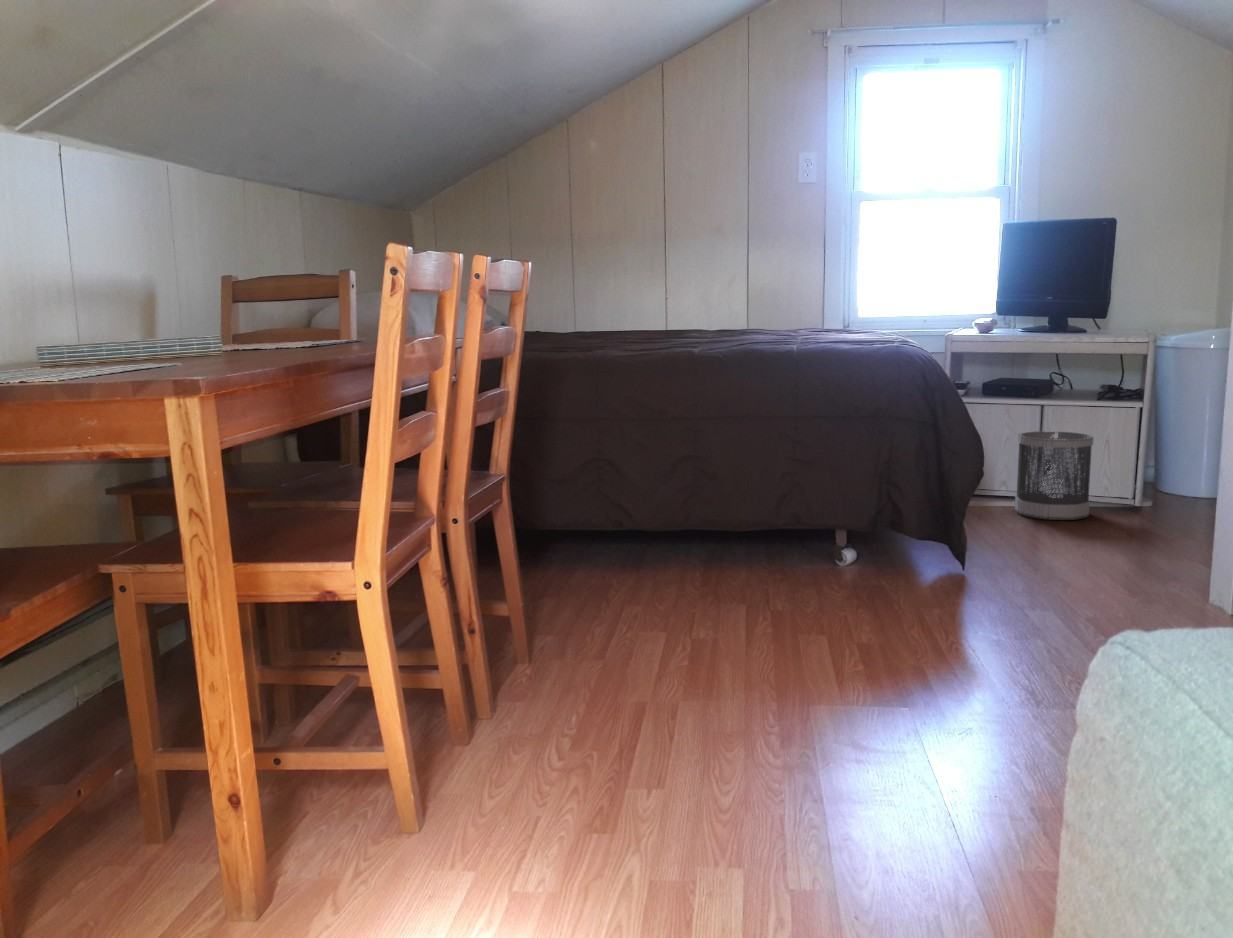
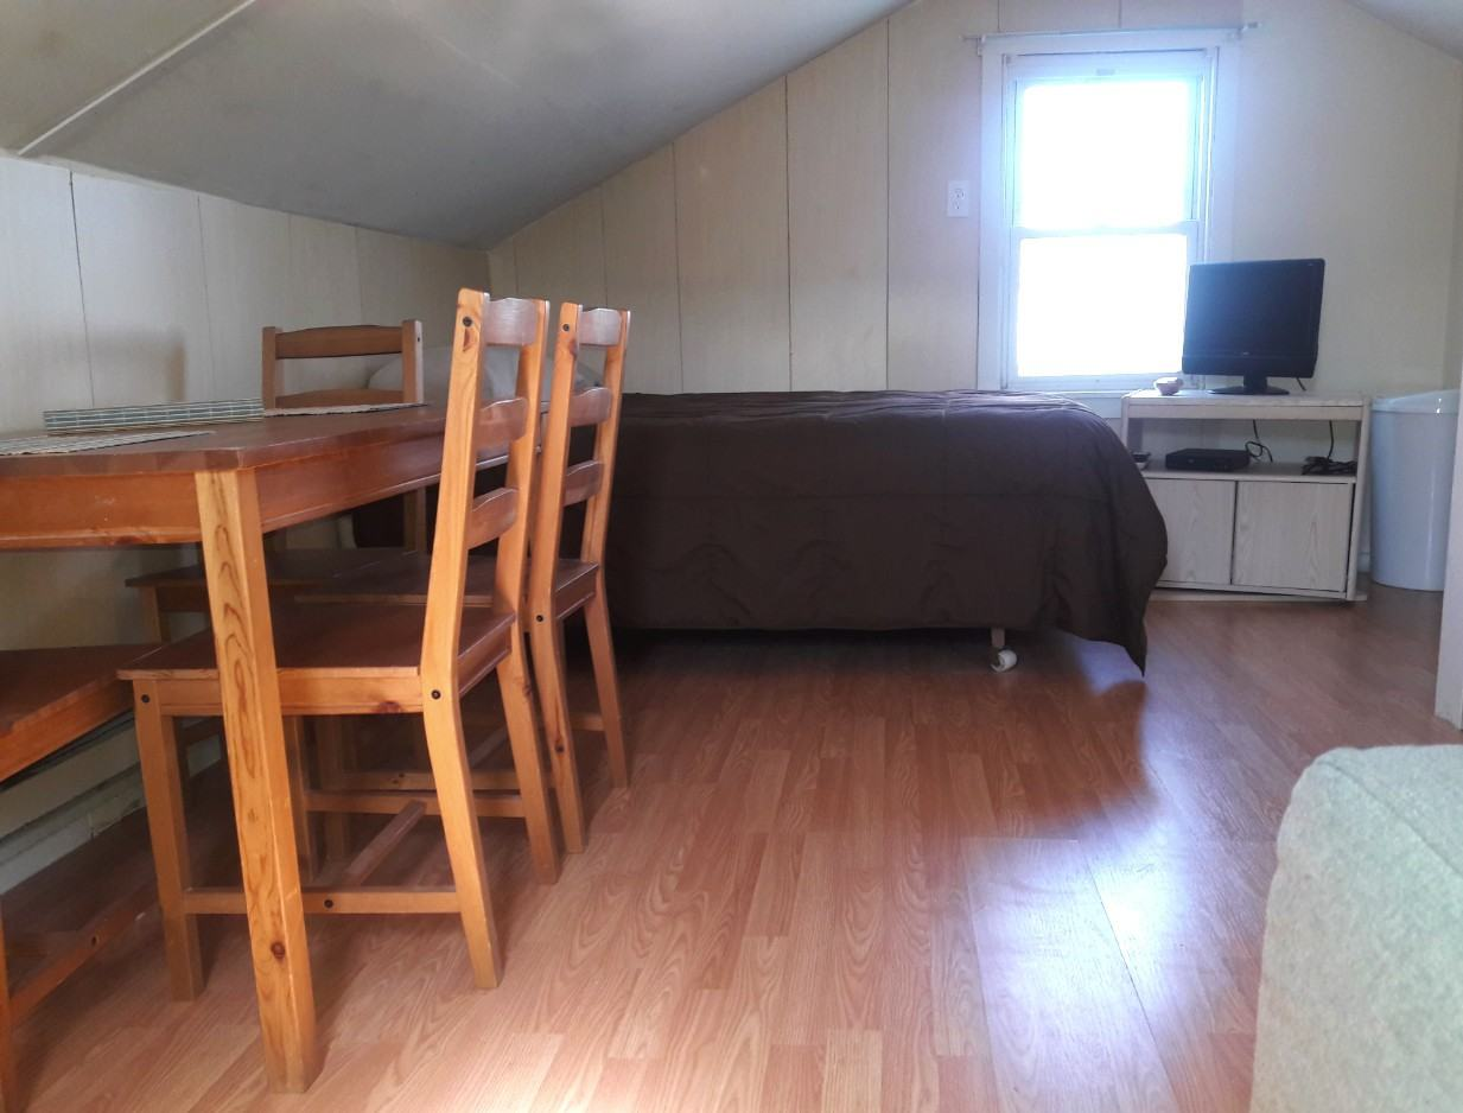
- wastebasket (1053, 474)
